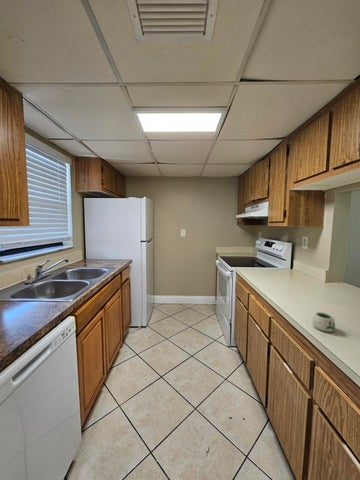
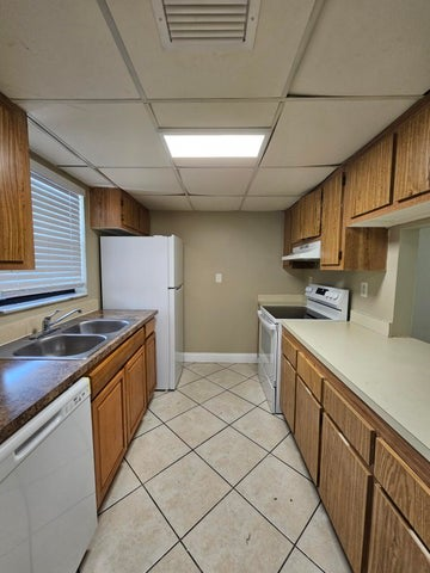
- mug (322, 320)
